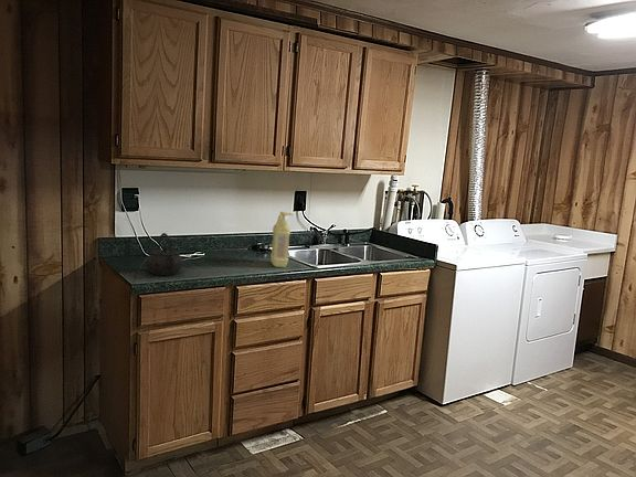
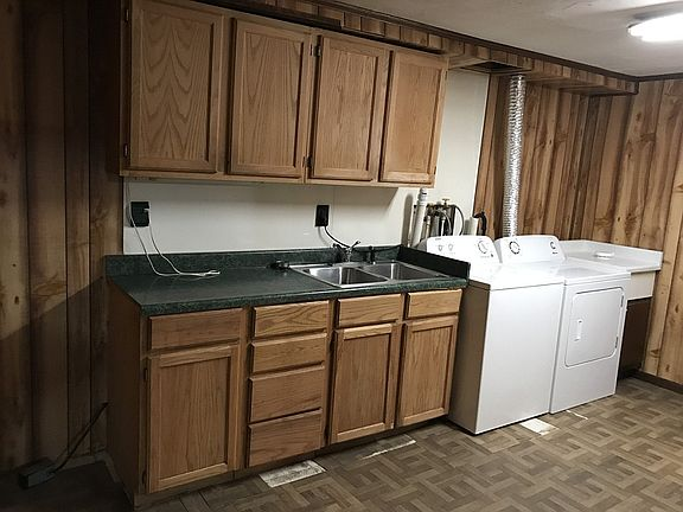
- detergent (282, 237)
- kettle (166, 254)
